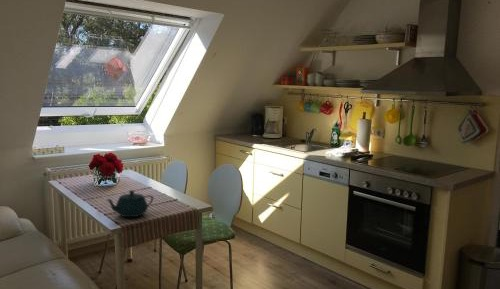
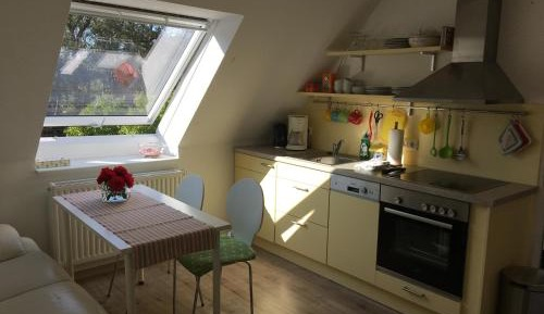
- teapot (130, 203)
